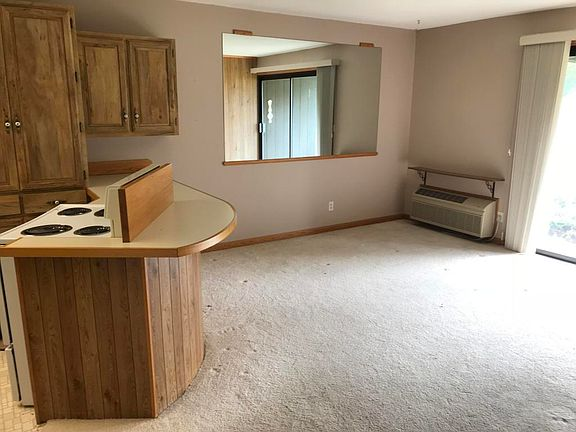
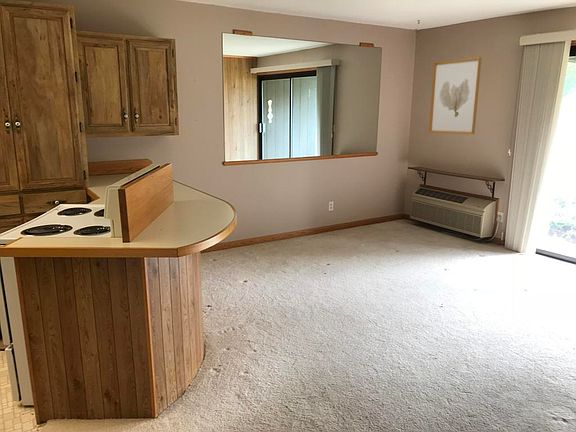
+ wall art (453, 97)
